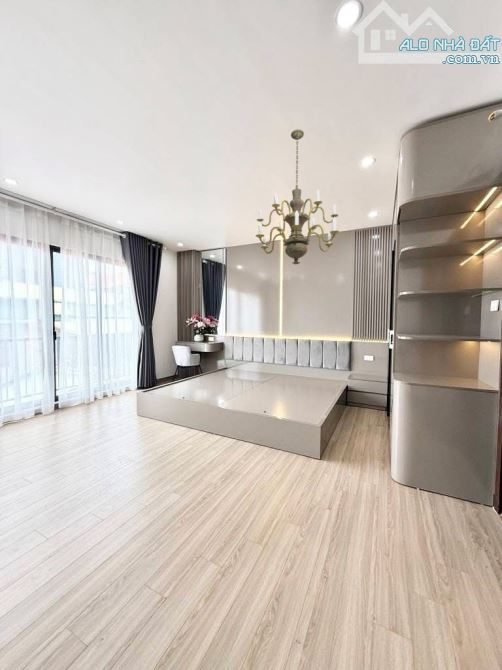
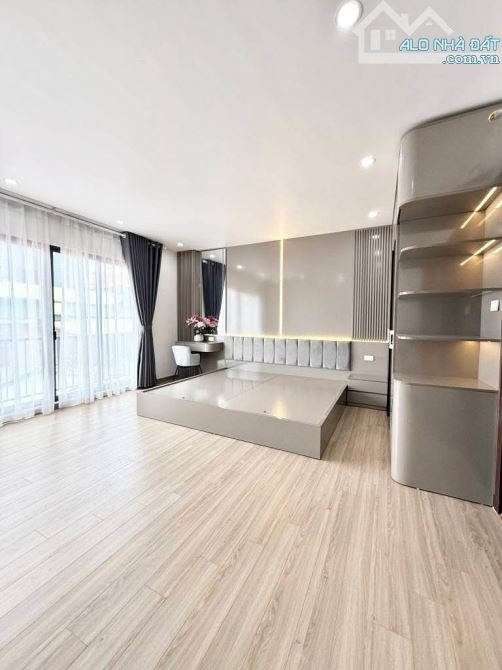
- chandelier (296, 199)
